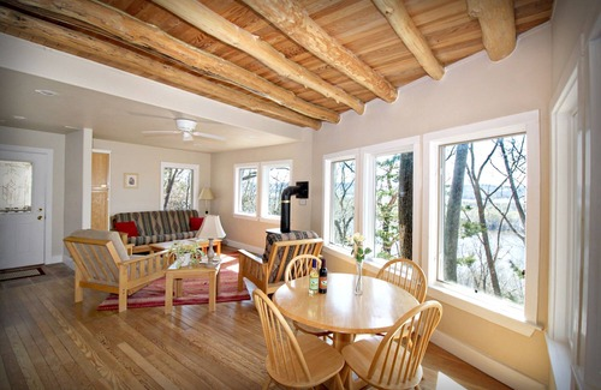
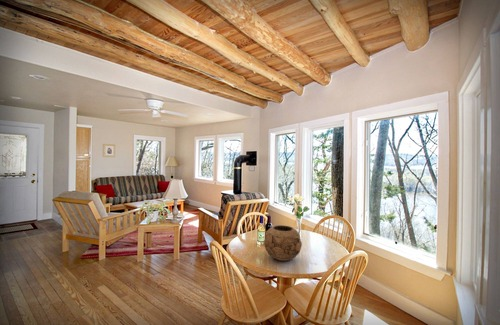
+ decorative bowl (282, 242)
